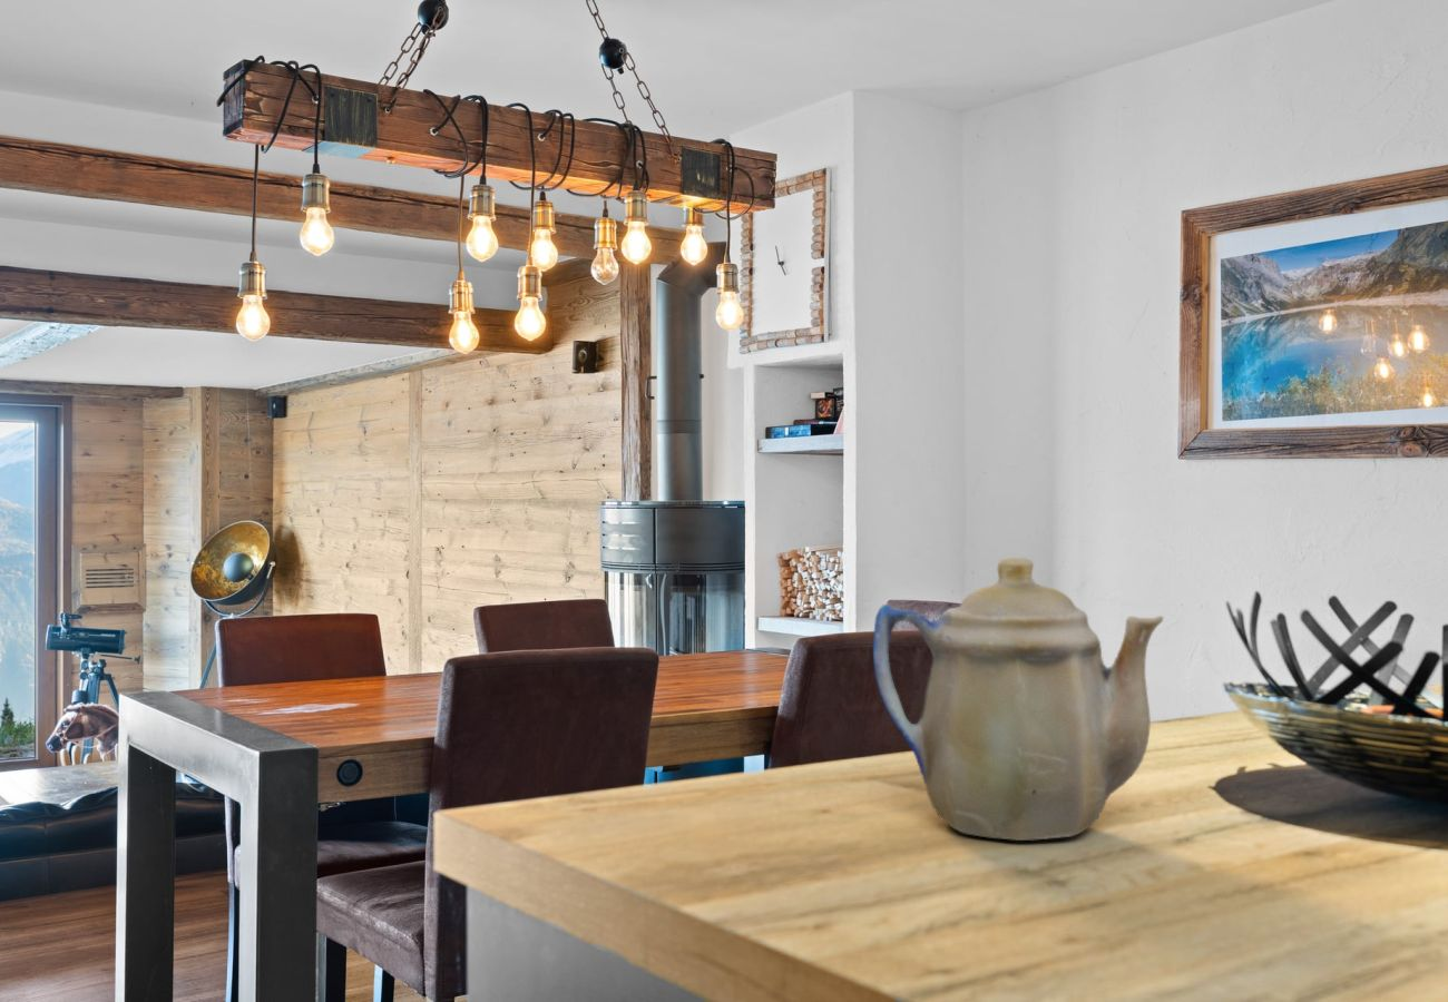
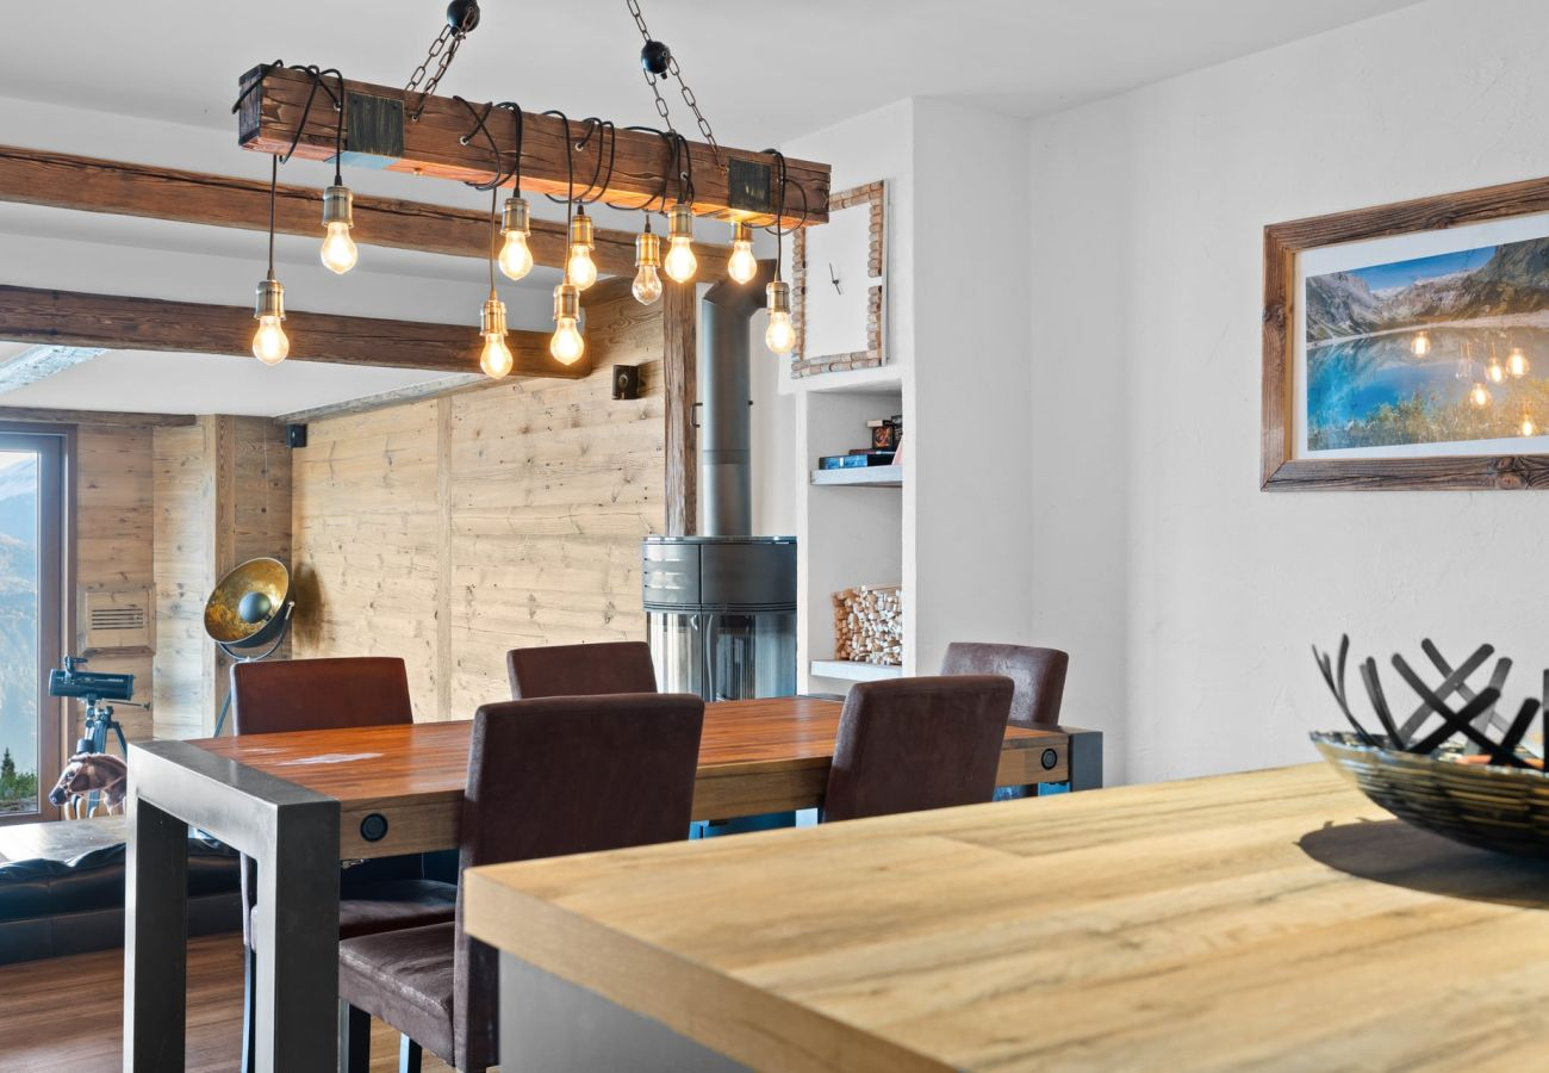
- teapot (1015, 691)
